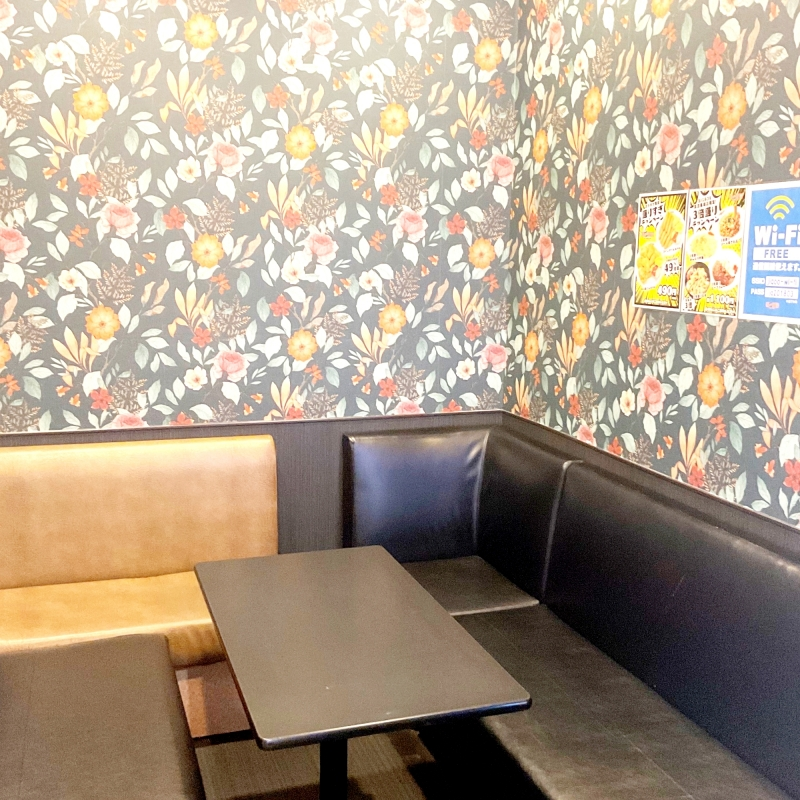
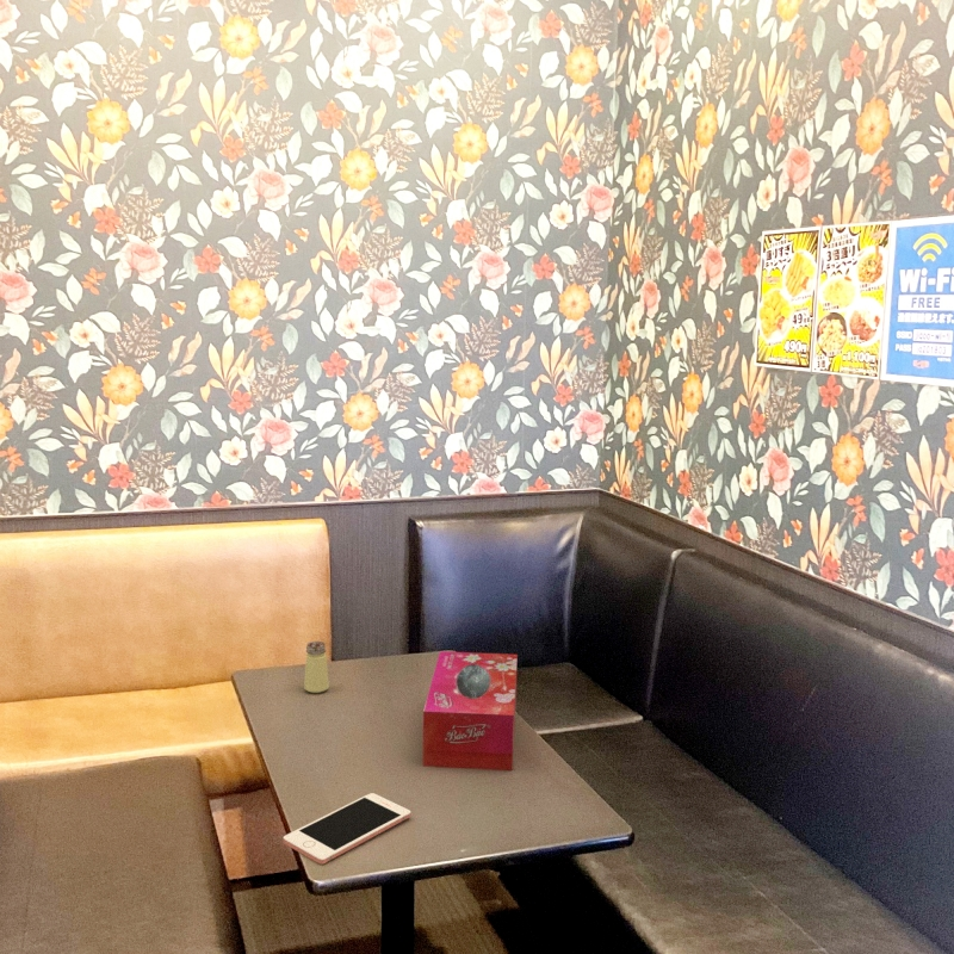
+ saltshaker (316, 665)
+ cell phone (348, 826)
+ tissue box (472, 706)
